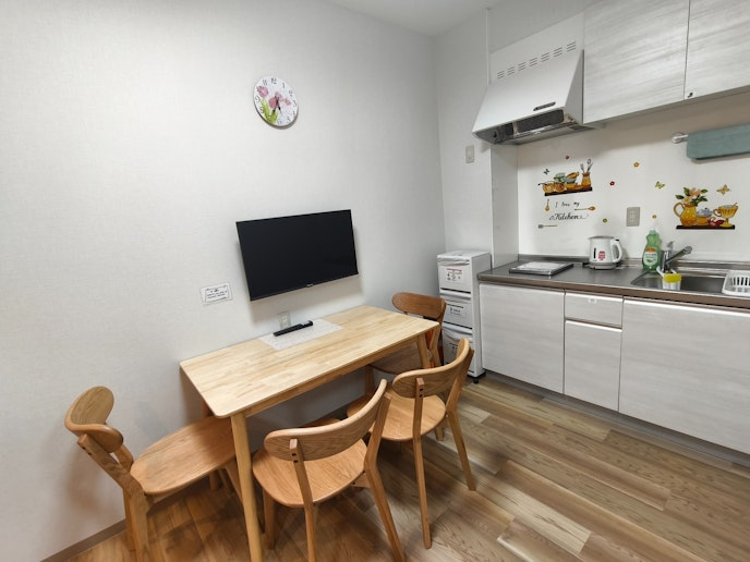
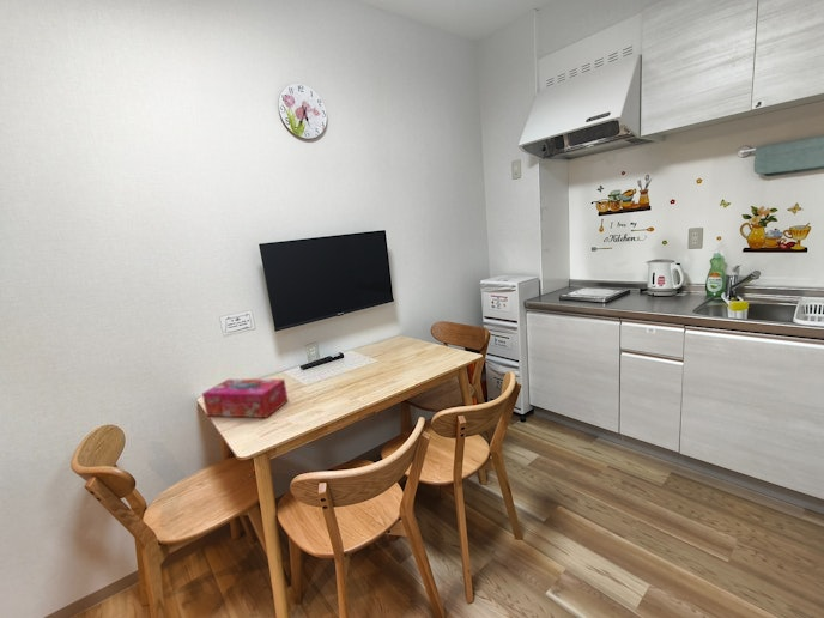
+ tissue box (246, 396)
